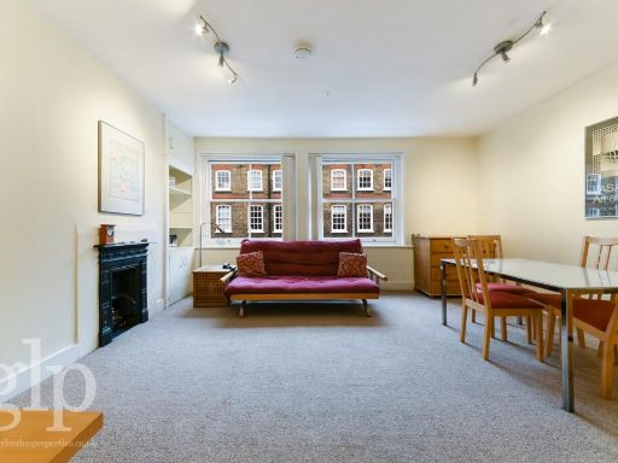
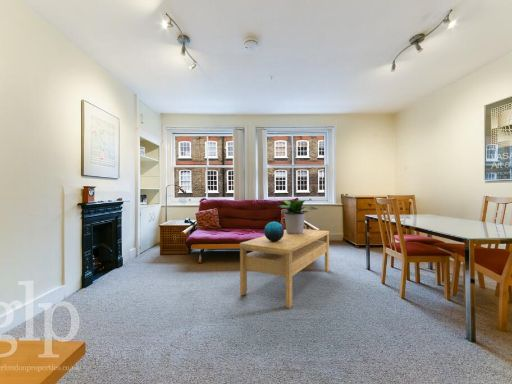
+ potted plant (295, 216)
+ decorative sphere (274, 231)
+ coffee table (290, 258)
